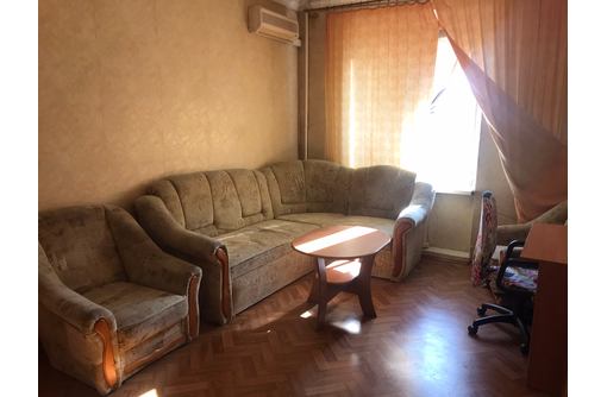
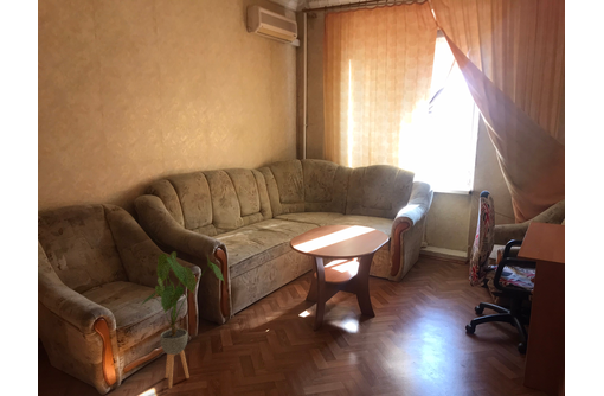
+ house plant (176, 314)
